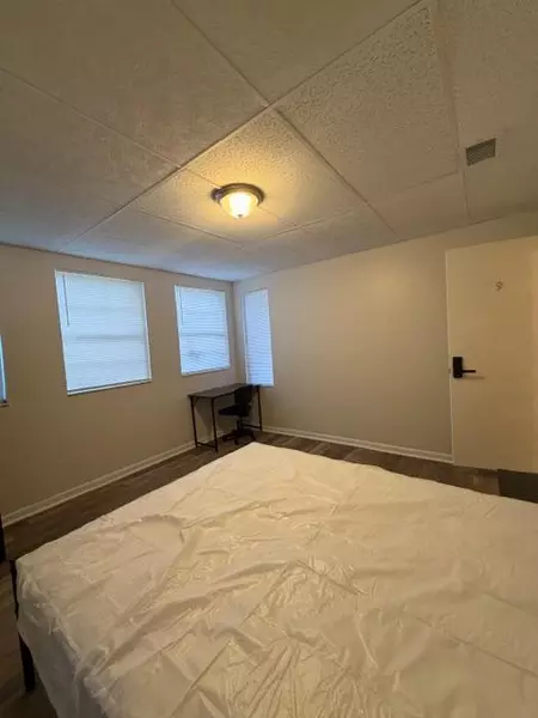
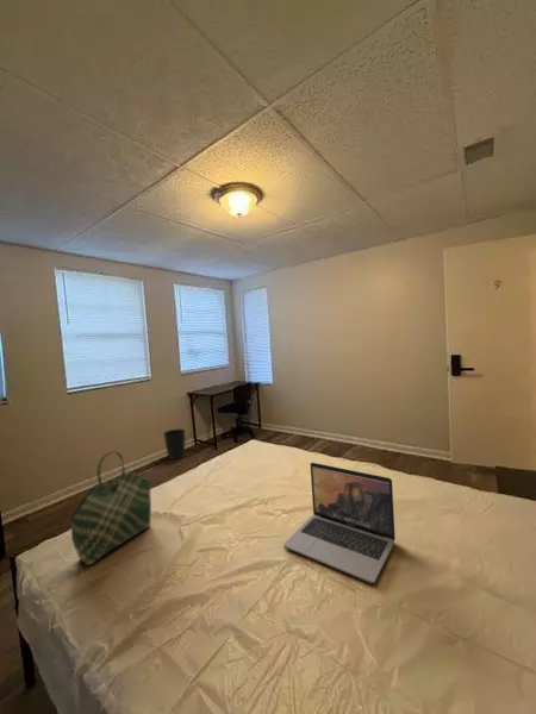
+ tote bag (114, 496)
+ laptop (336, 513)
+ wastebasket (175, 444)
